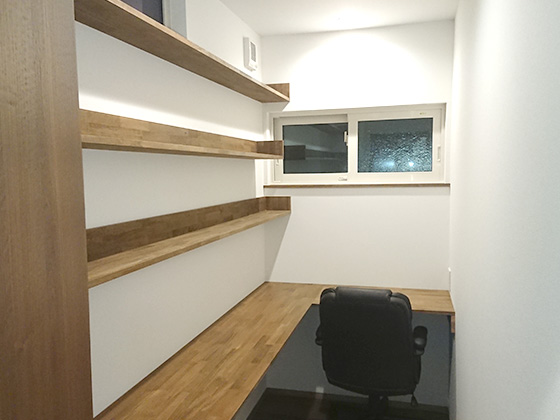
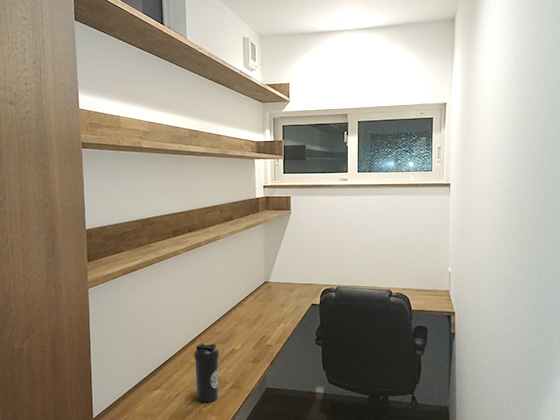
+ water bottle (206, 371)
